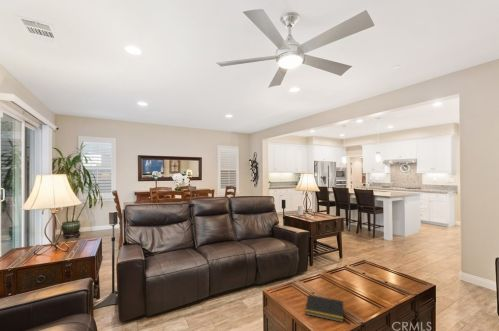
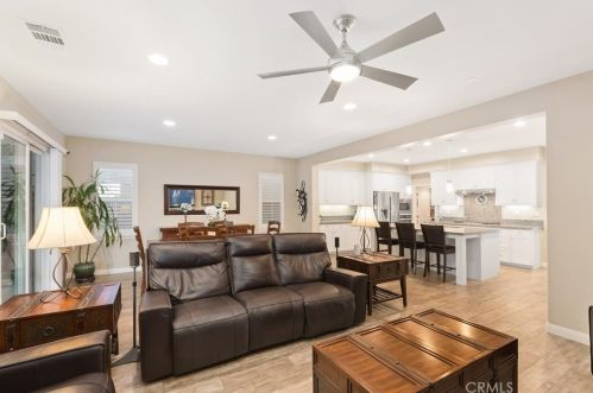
- notepad (324, 307)
